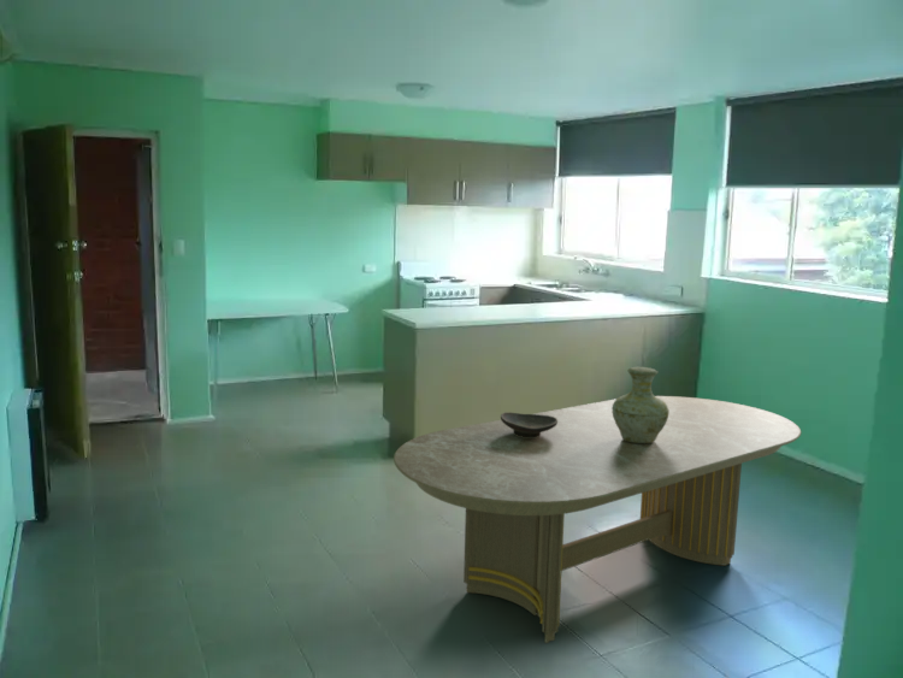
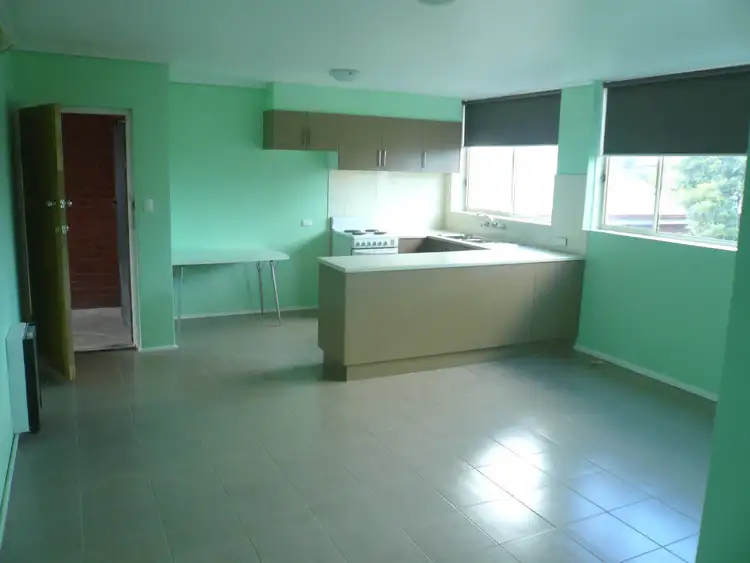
- vase (641, 403)
- dining table (608, 502)
- decorative bowl (529, 424)
